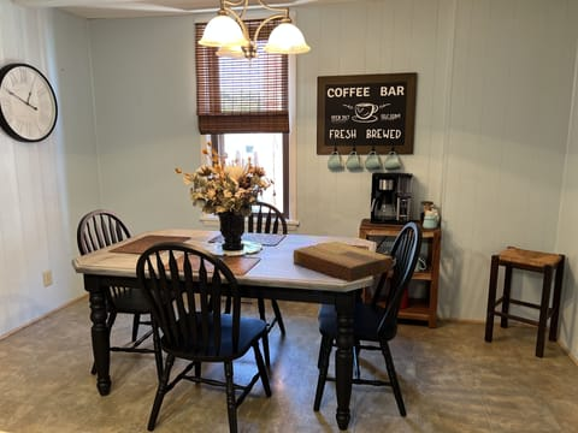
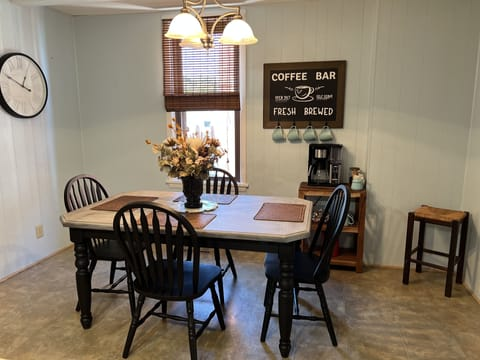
- cutting board (341, 259)
